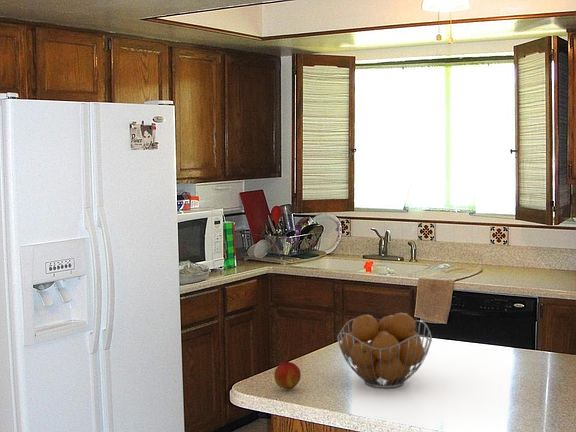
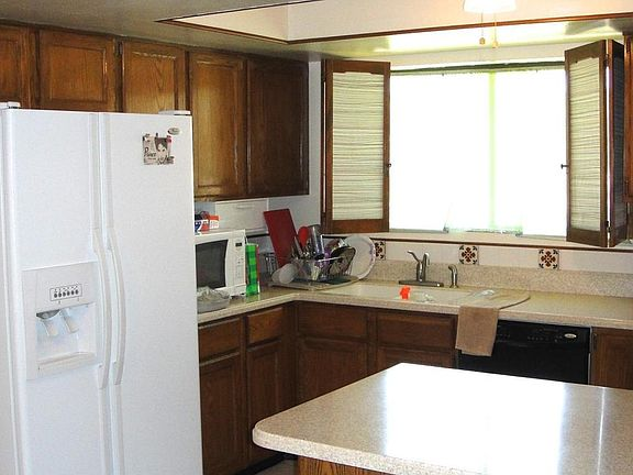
- fruit basket (384, 347)
- peach (287, 375)
